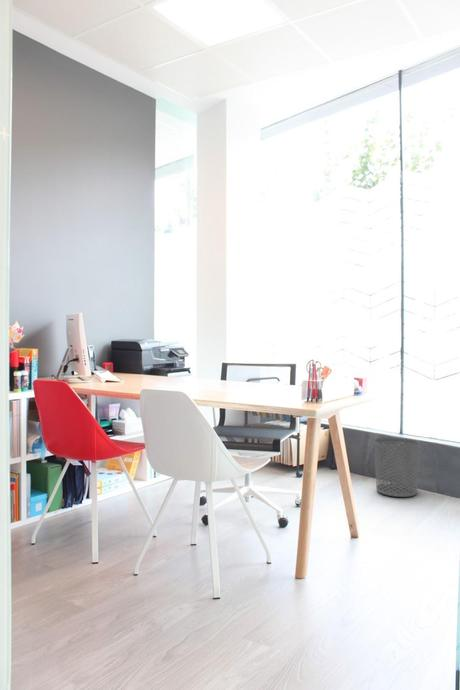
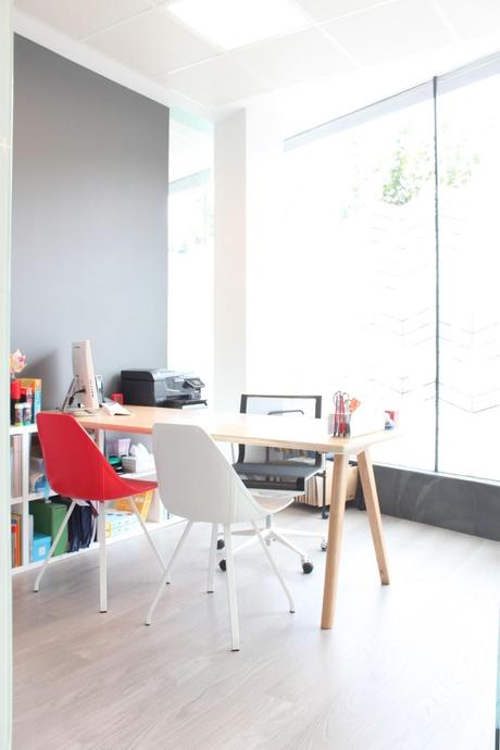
- waste bin (396, 466)
